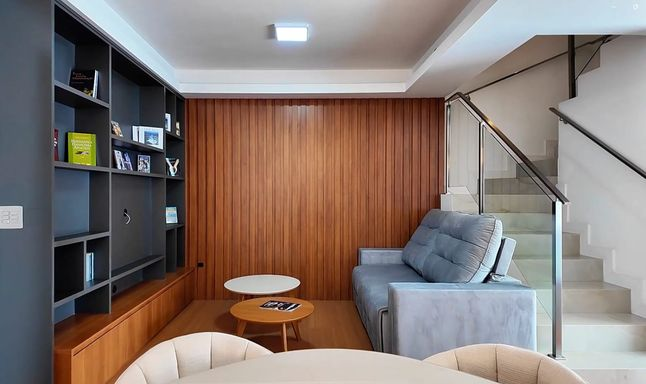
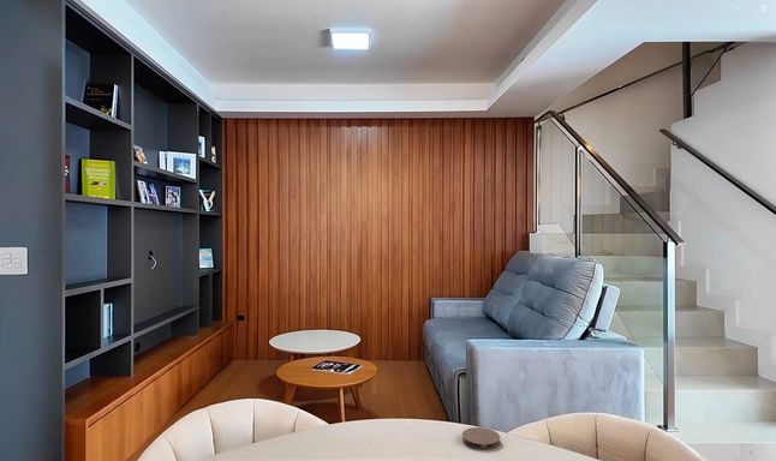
+ coaster (480, 437)
